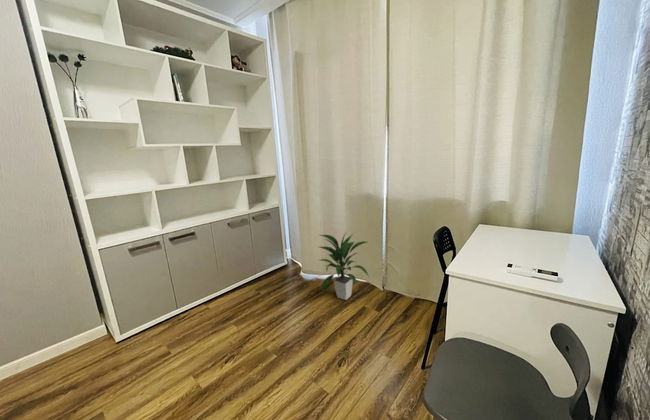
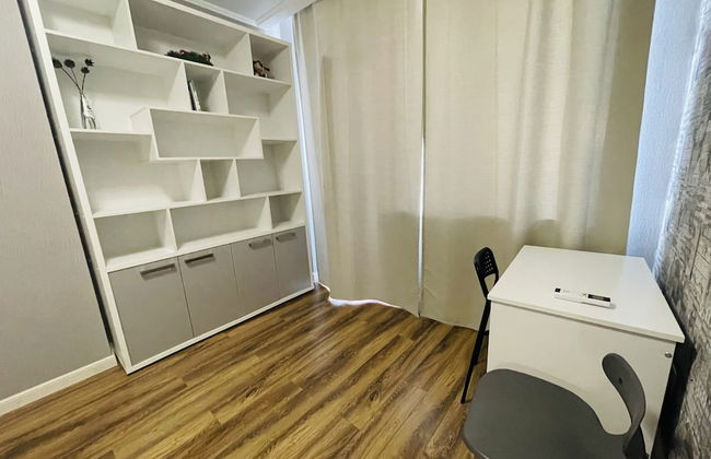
- indoor plant (340, 264)
